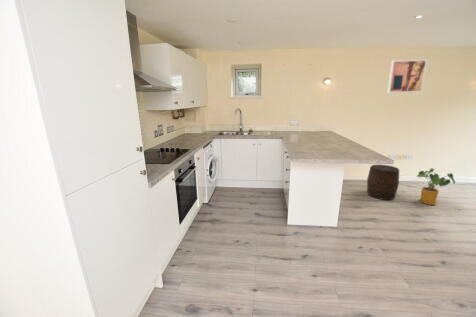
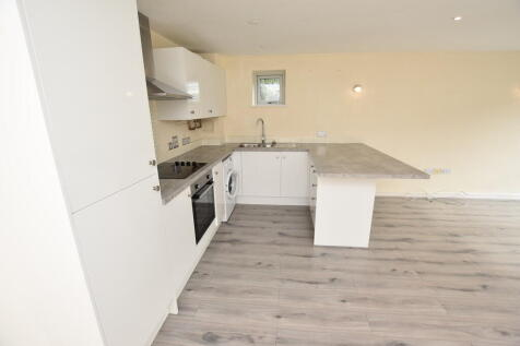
- stool (382, 181)
- wall art (406, 76)
- house plant (432, 186)
